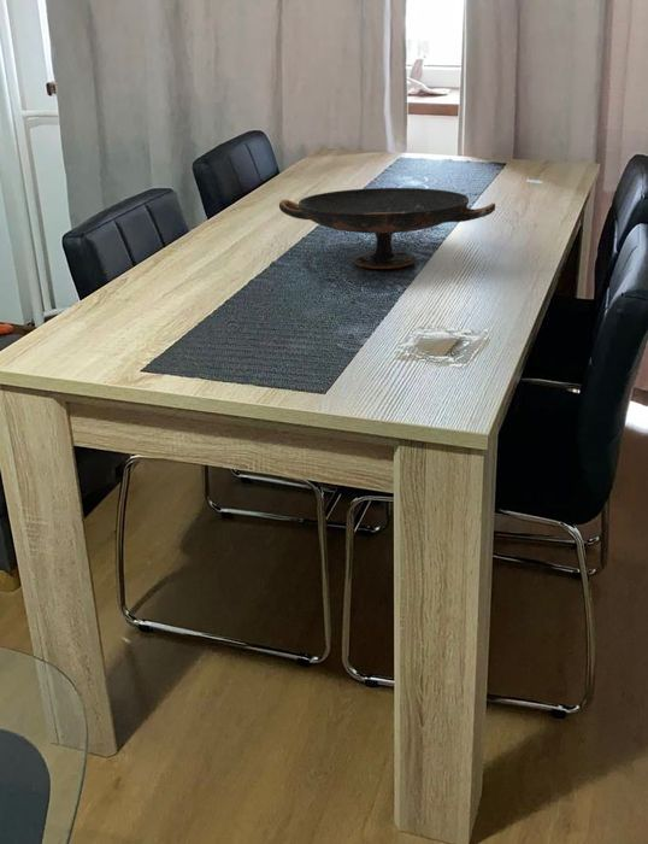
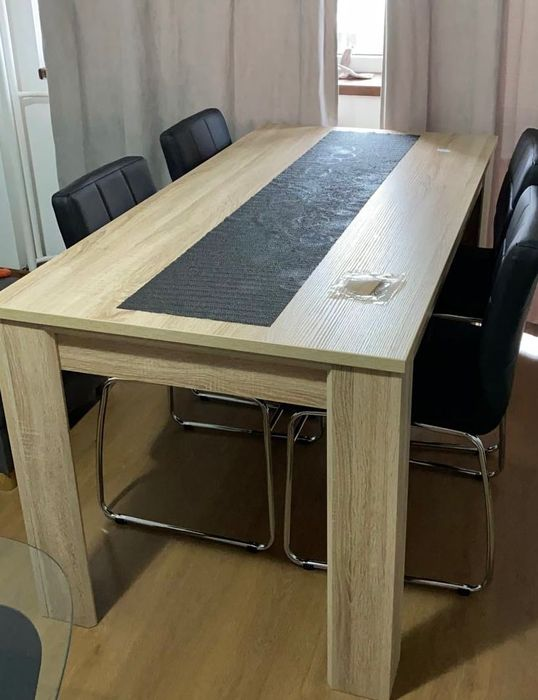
- decorative bowl (384, 229)
